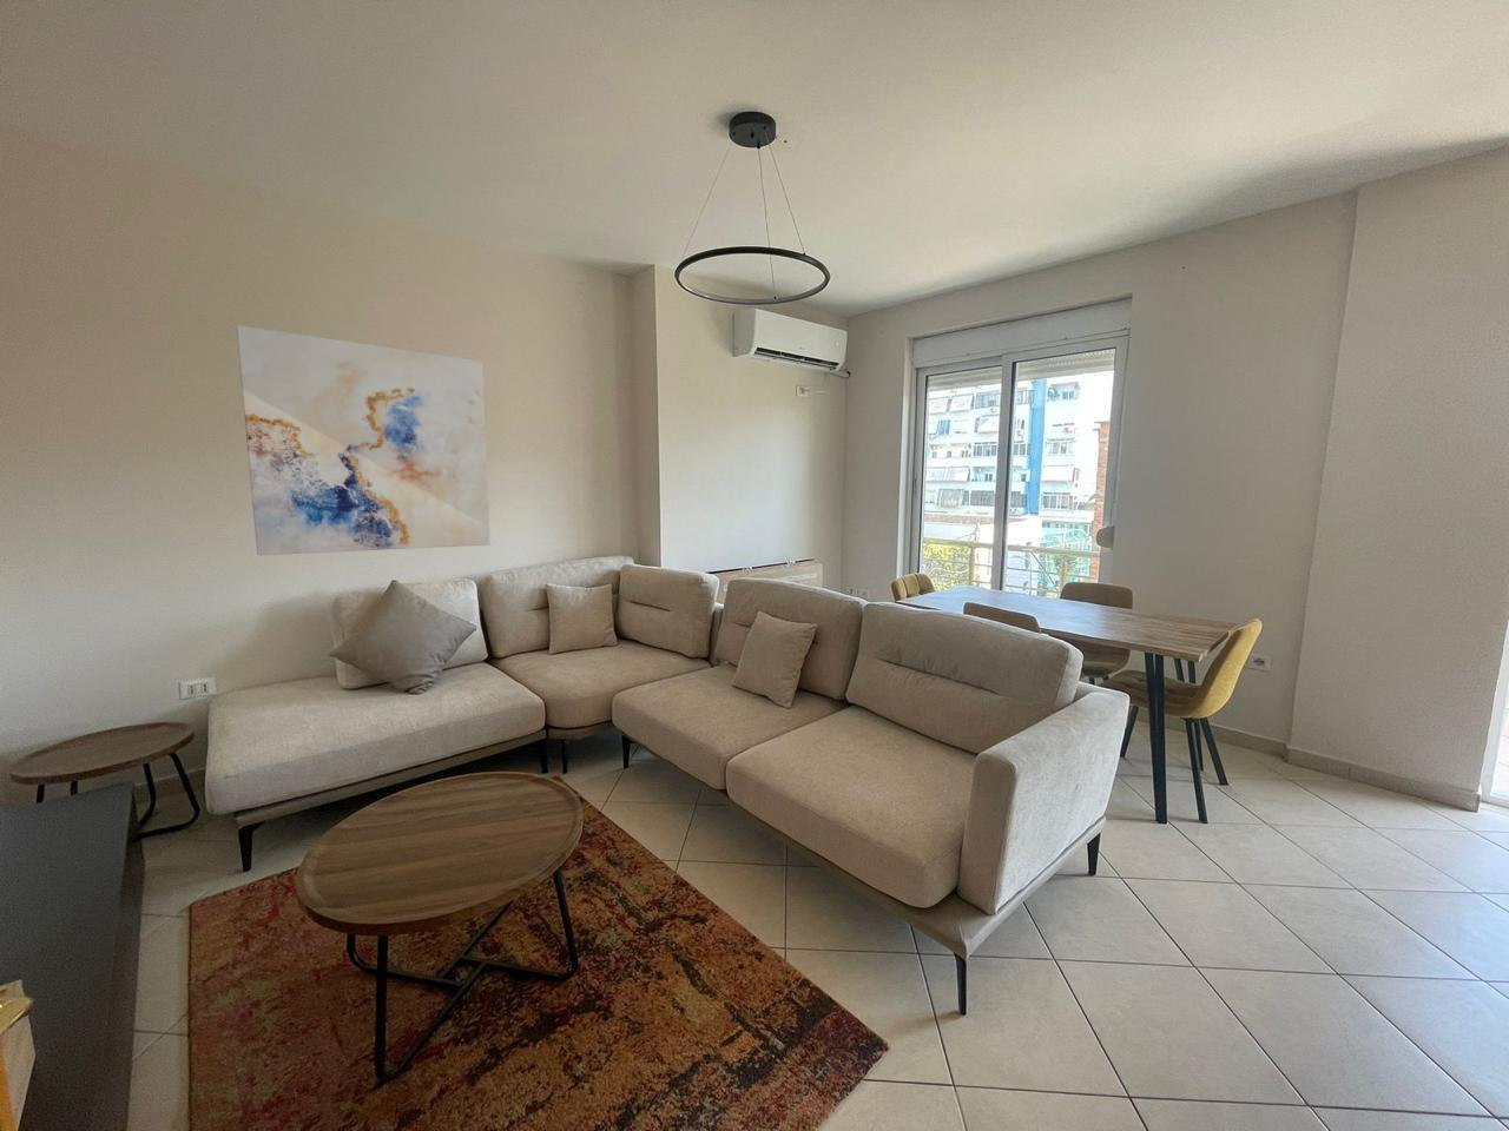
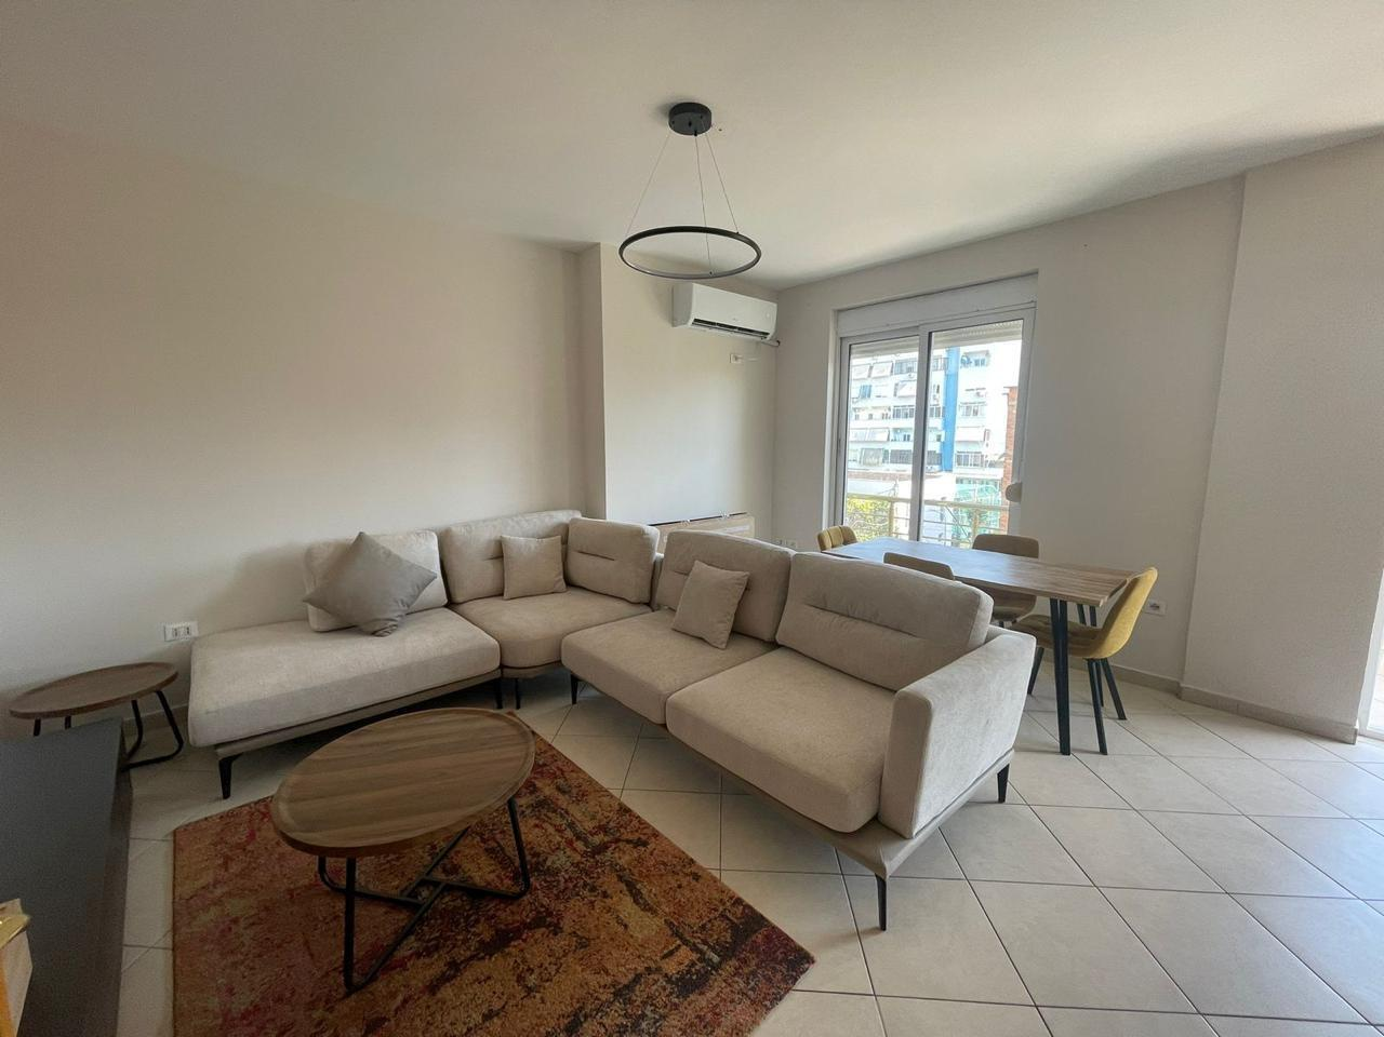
- wall art (378, 449)
